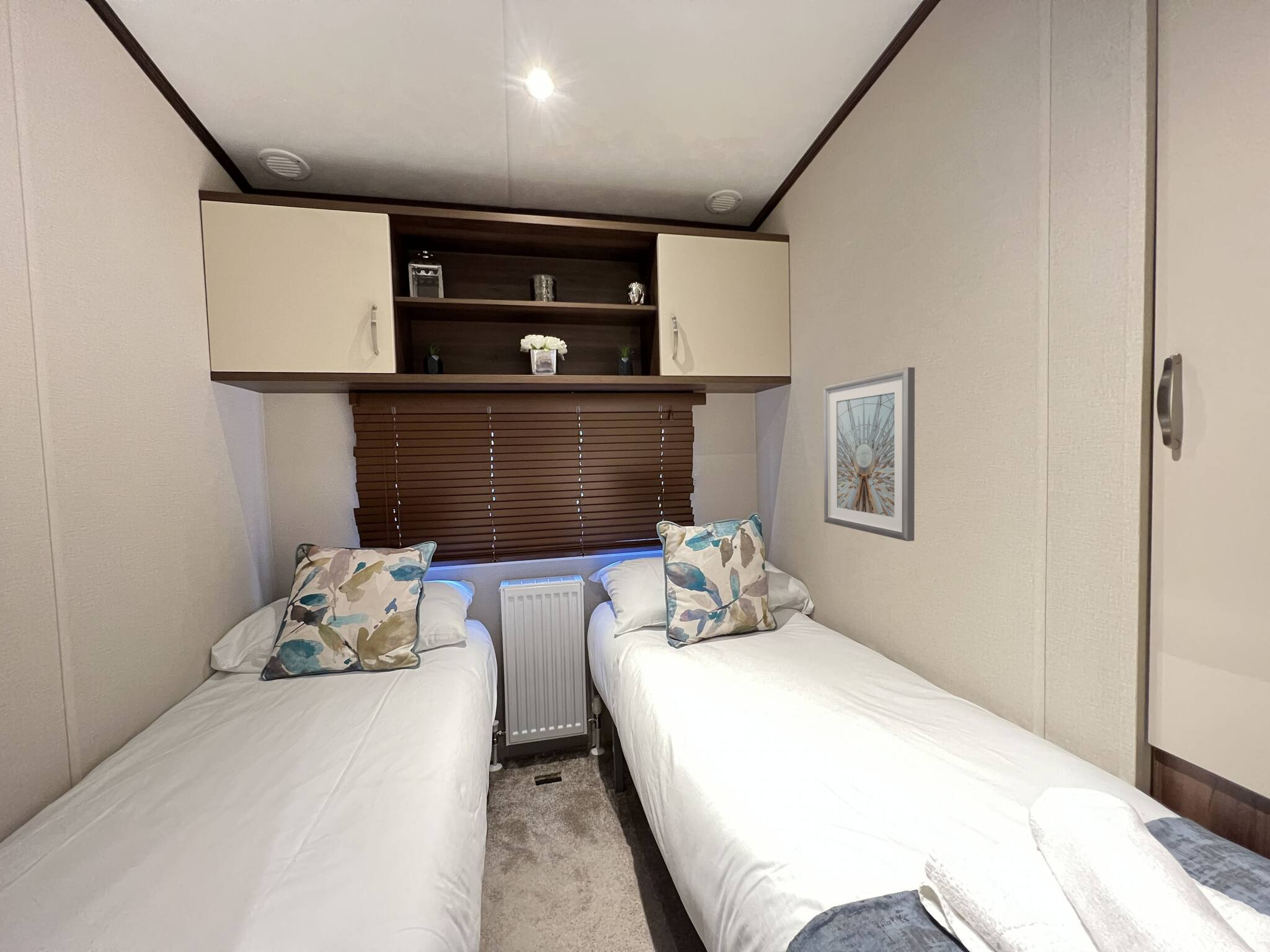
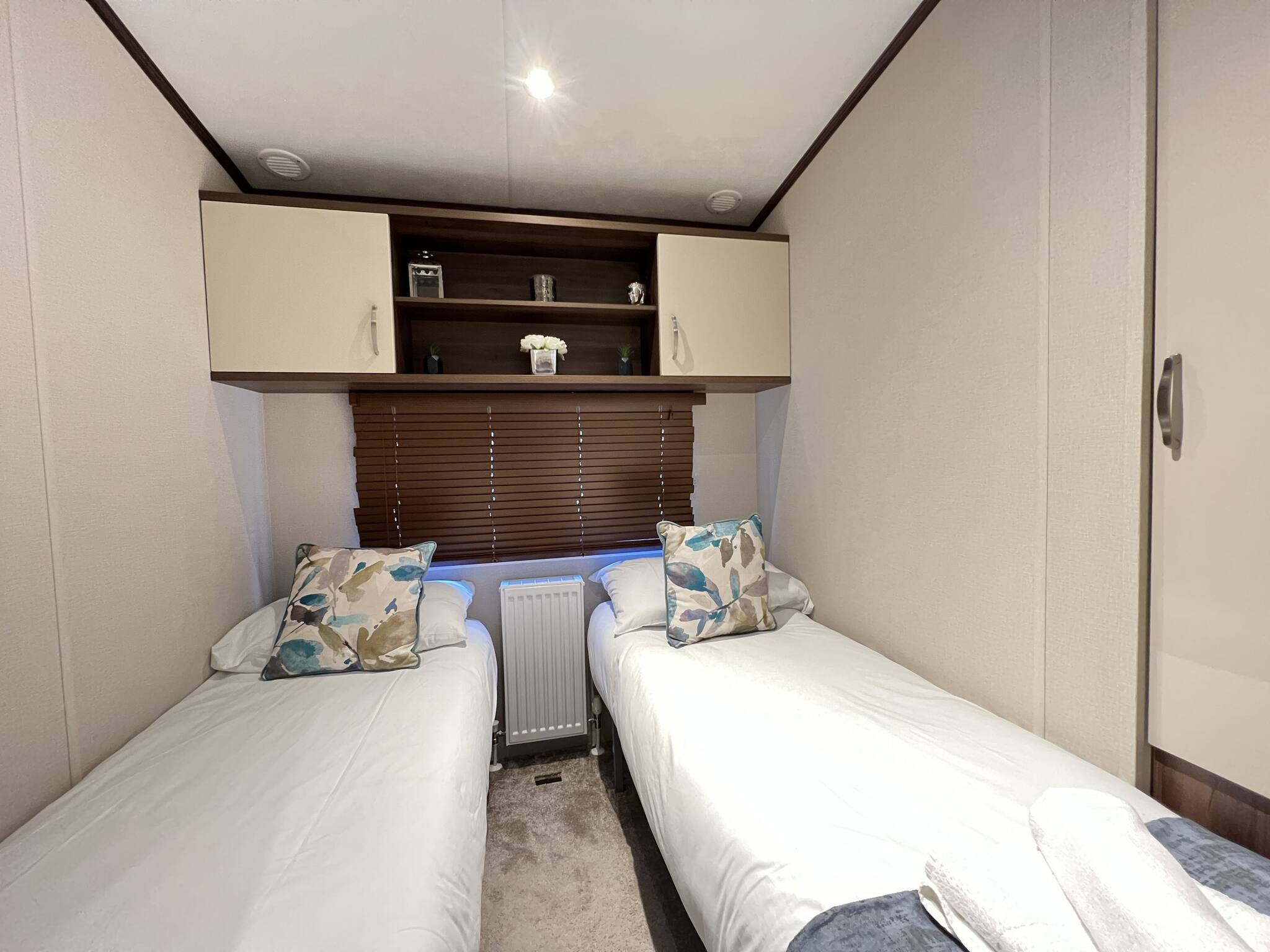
- picture frame (863, 454)
